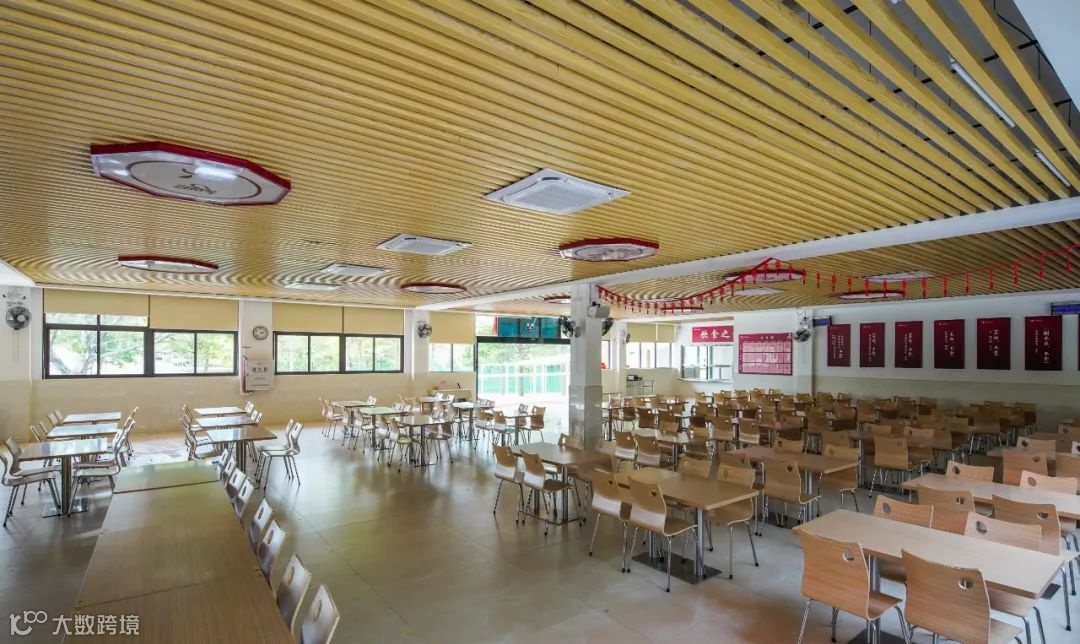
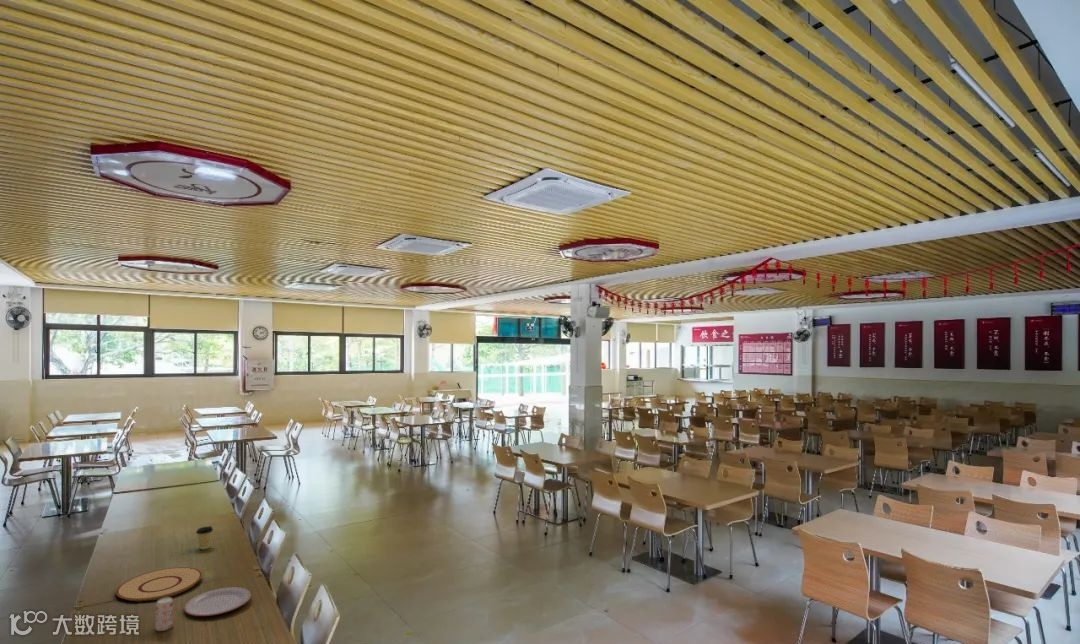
+ coffee cup (204, 537)
+ beverage can (164, 613)
+ plate (218, 602)
+ plate (160, 584)
